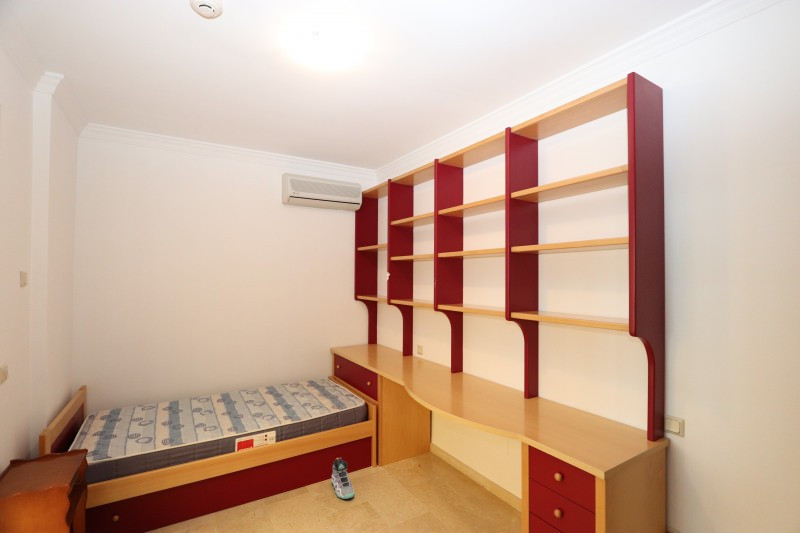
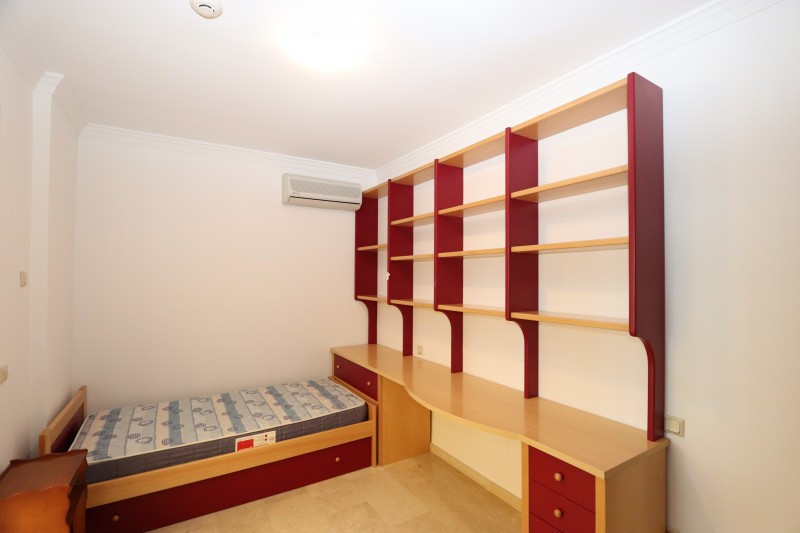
- sneaker (341, 474)
